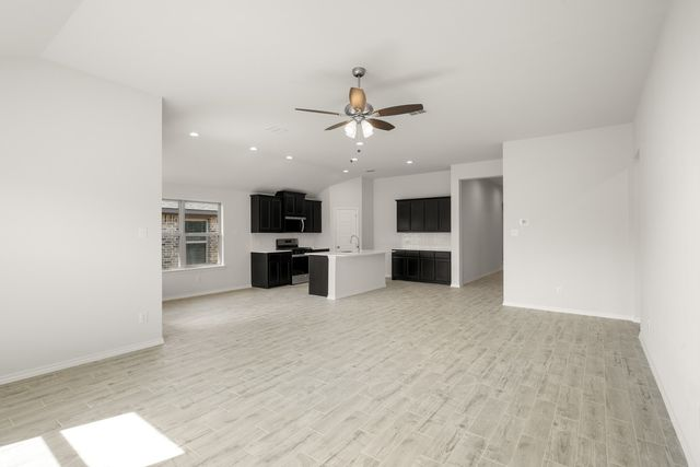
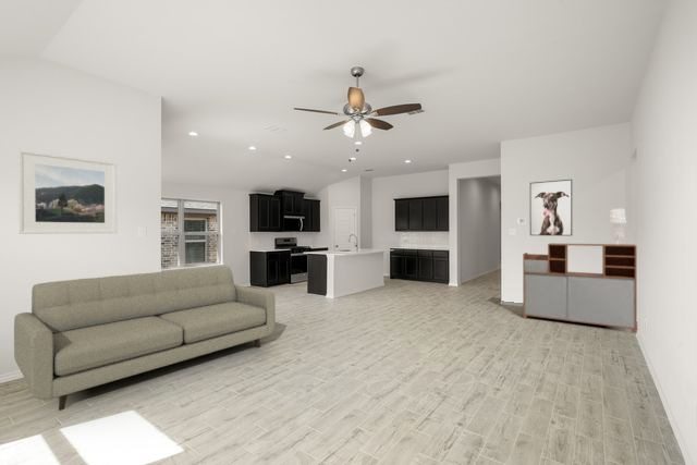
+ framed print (72, 195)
+ storage cabinet (575, 282)
+ wall sconce (617, 227)
+ sofa (163, 318)
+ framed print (550, 208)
